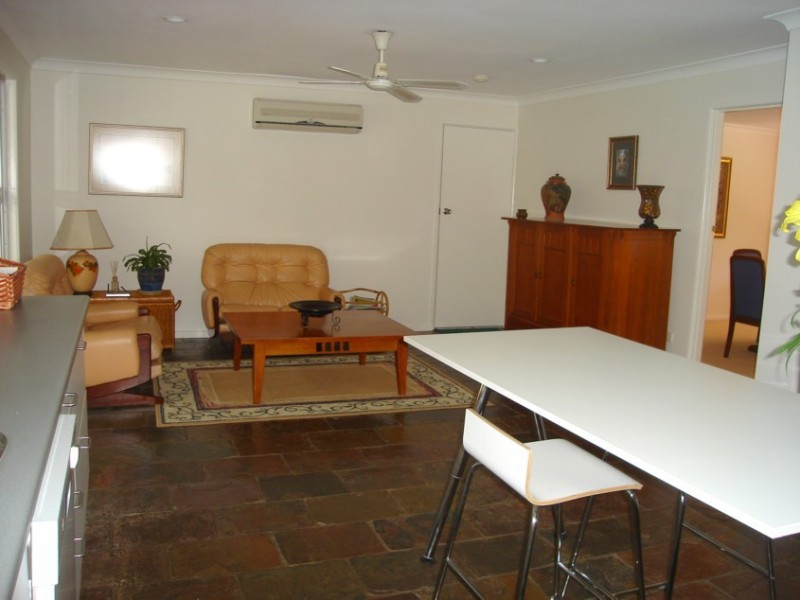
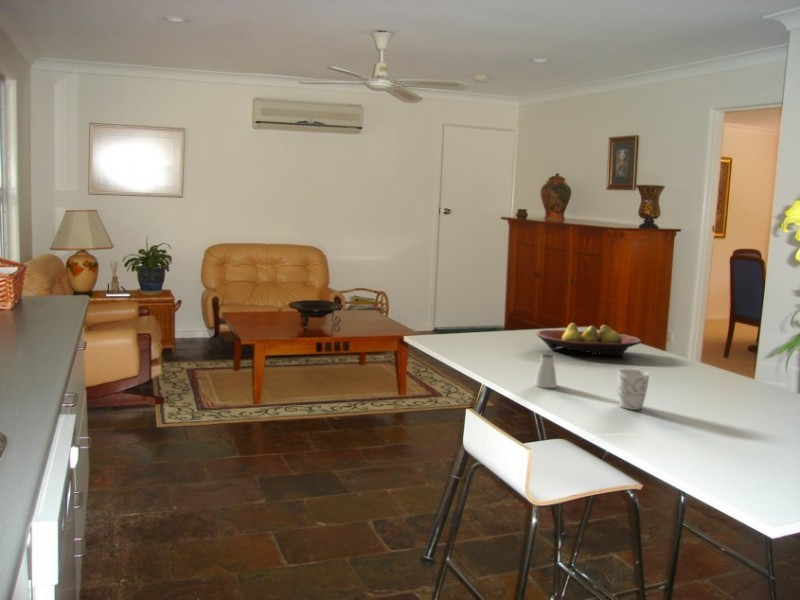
+ saltshaker (546, 369)
+ mug (629, 388)
+ fruit bowl (587, 337)
